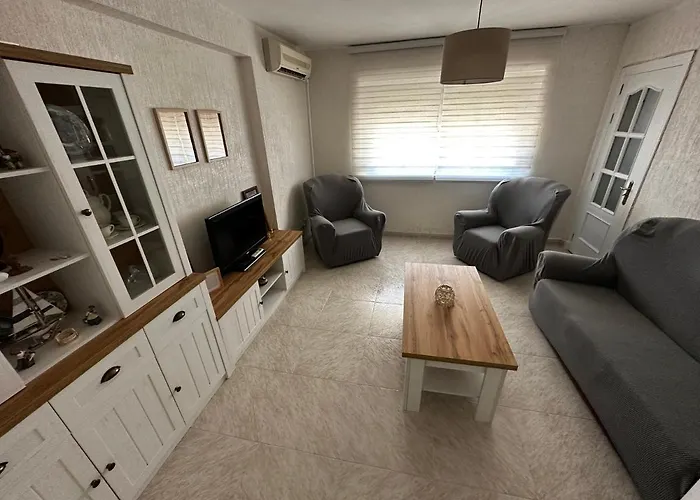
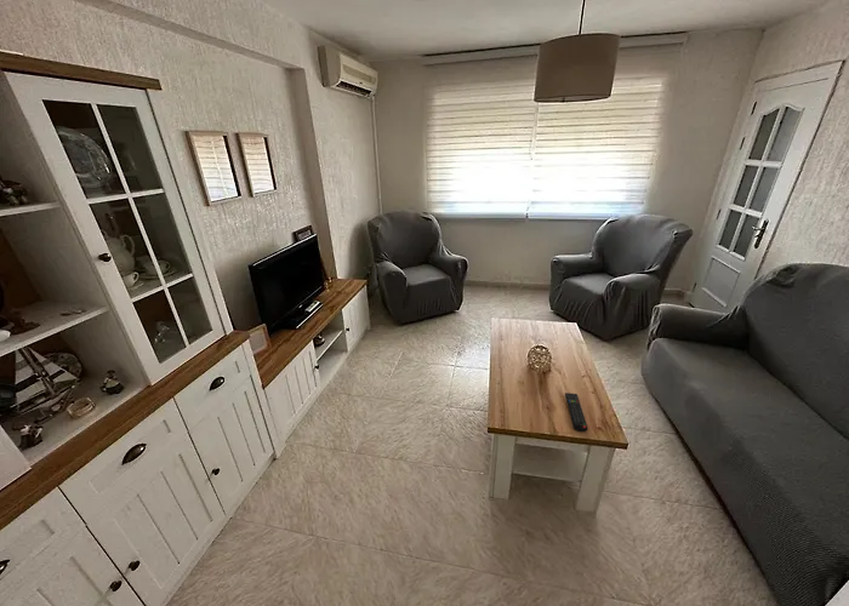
+ remote control (575, 411)
